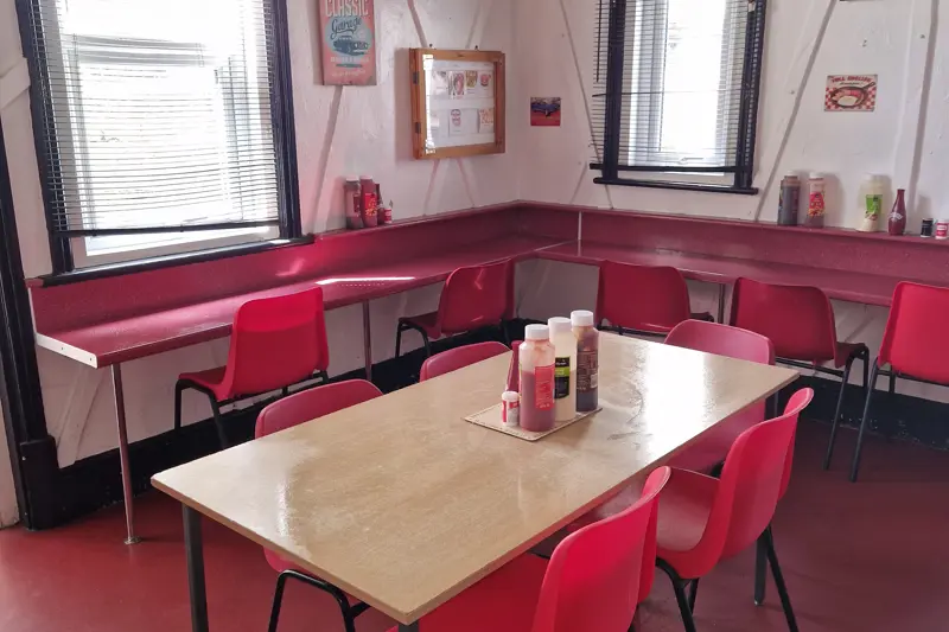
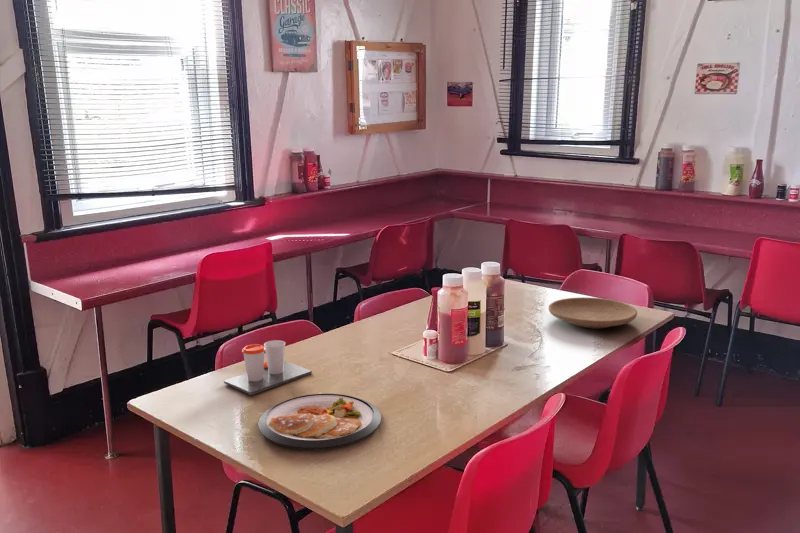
+ cup (263, 360)
+ dish (320, 416)
+ plate (591, 315)
